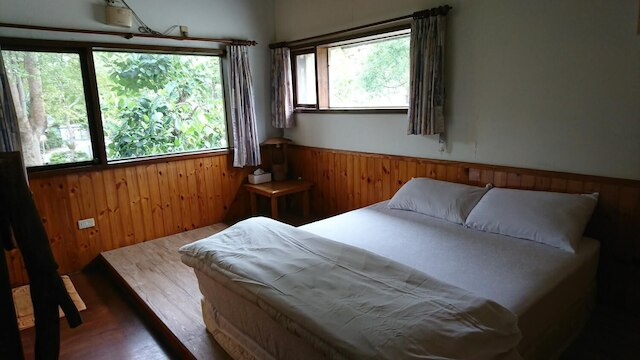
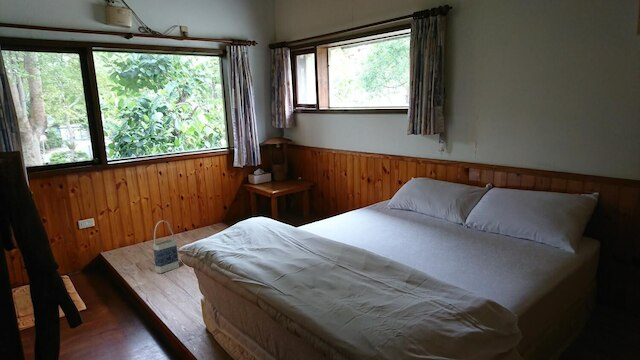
+ bag (165, 245)
